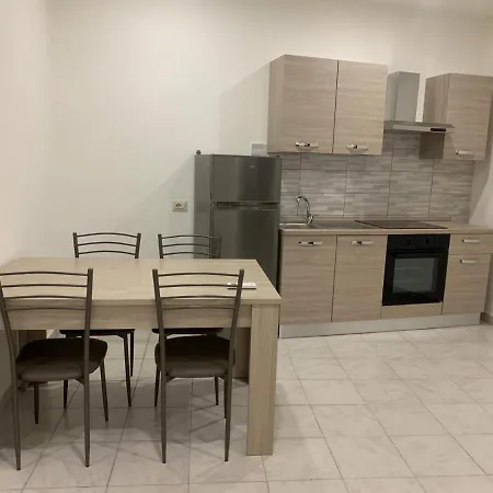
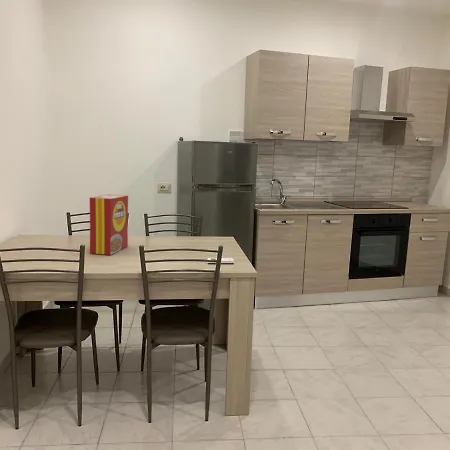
+ cereal box (109, 223)
